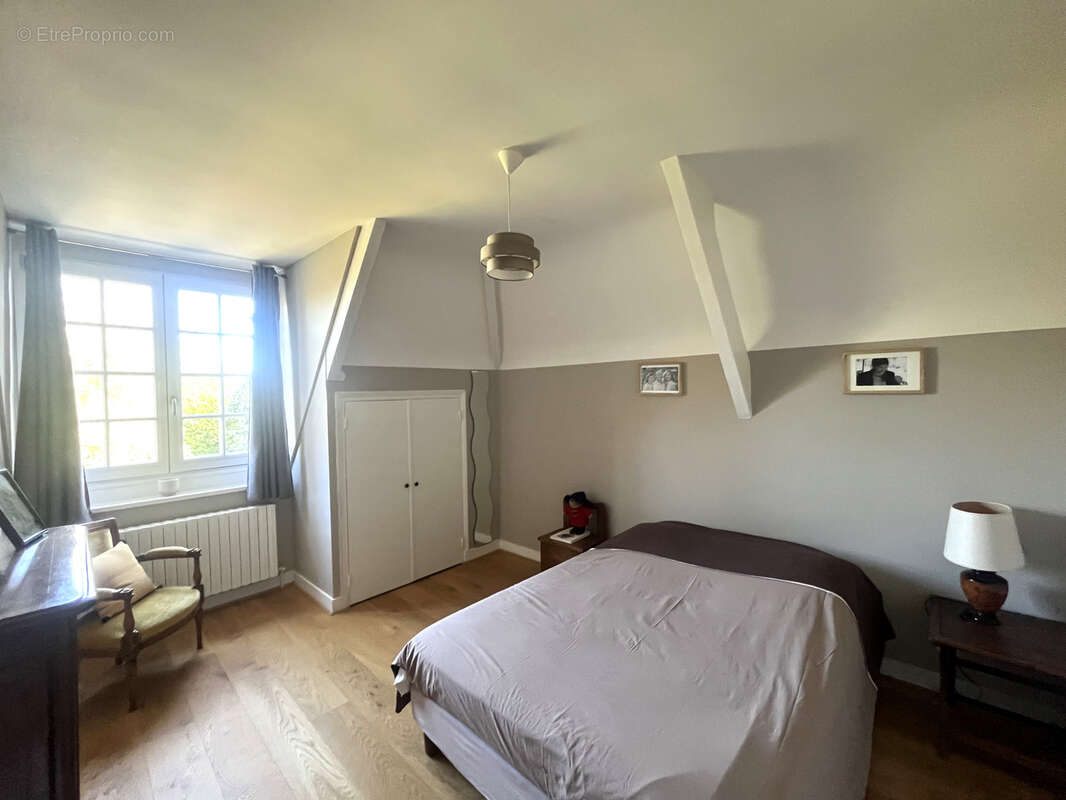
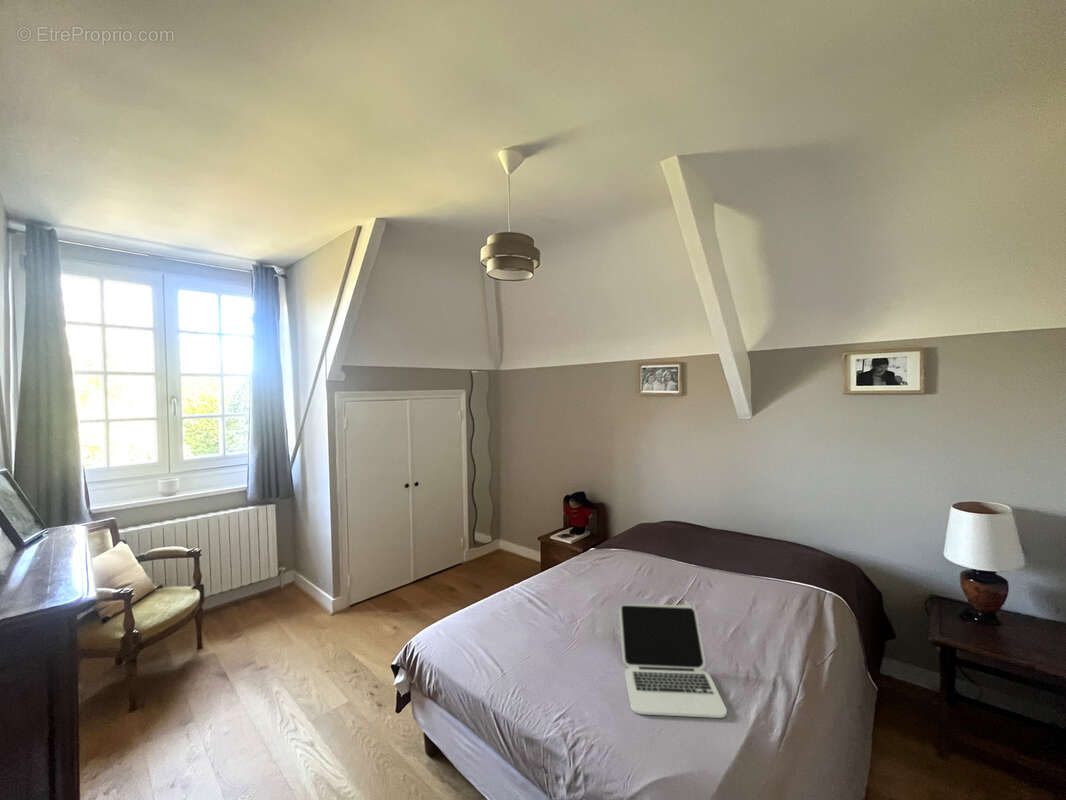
+ laptop (666, 653)
